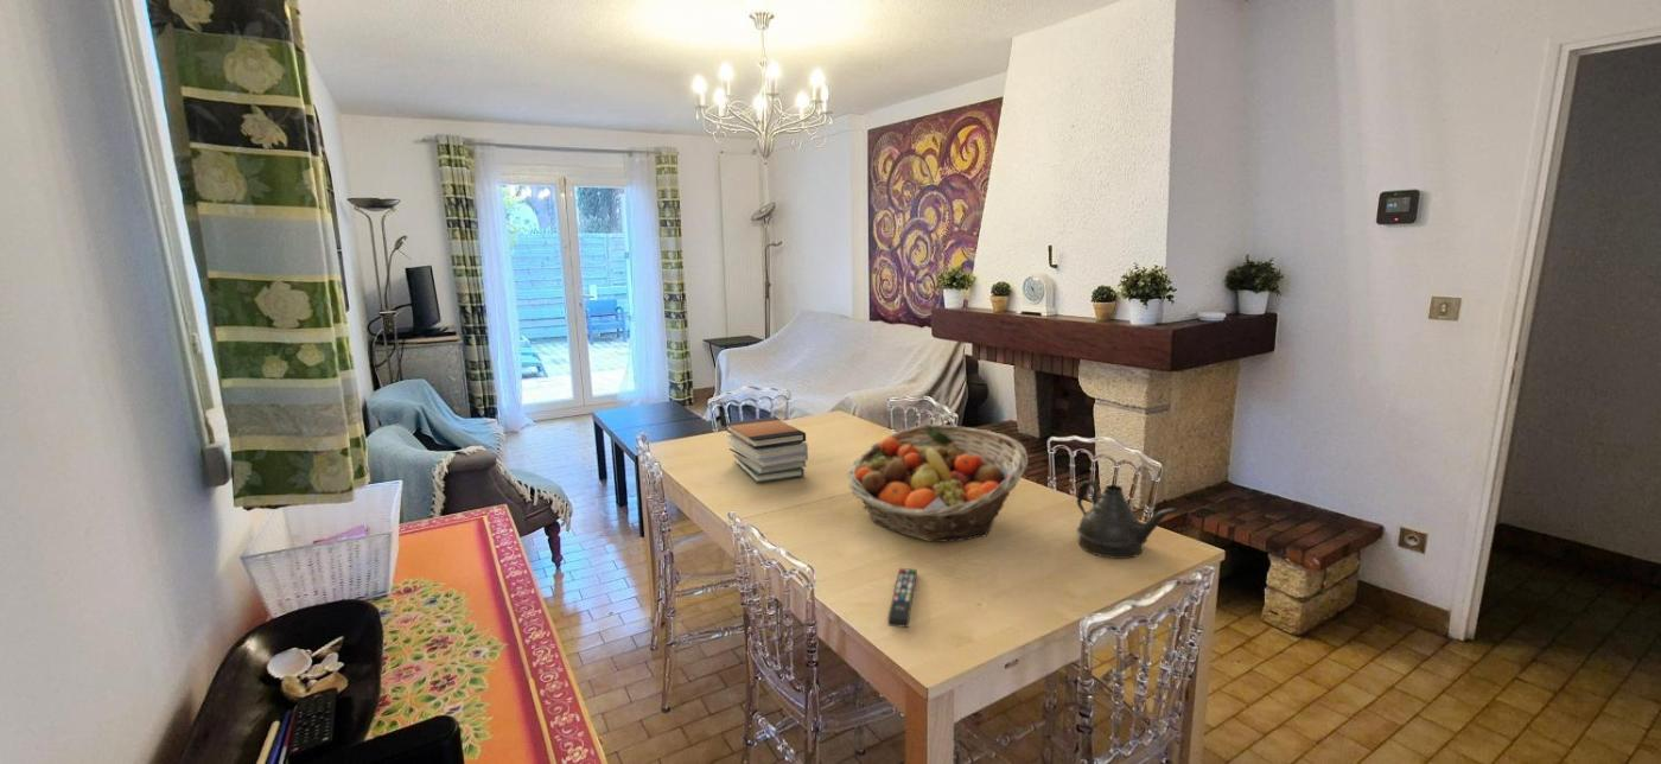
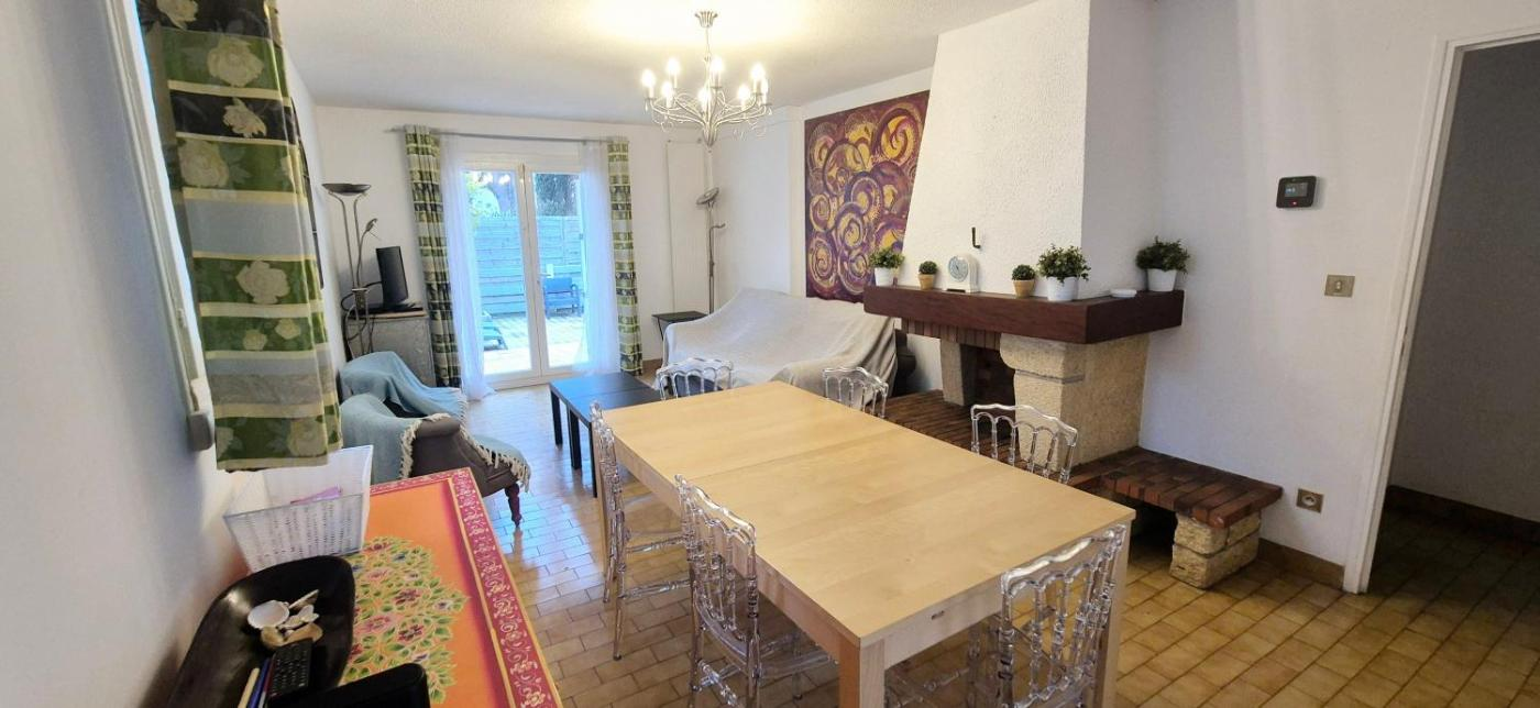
- remote control (903, 594)
- book stack (765, 448)
- teapot (1122, 521)
- fruit basket (934, 478)
